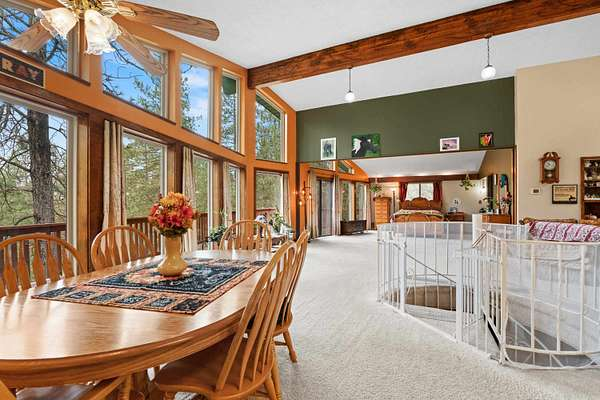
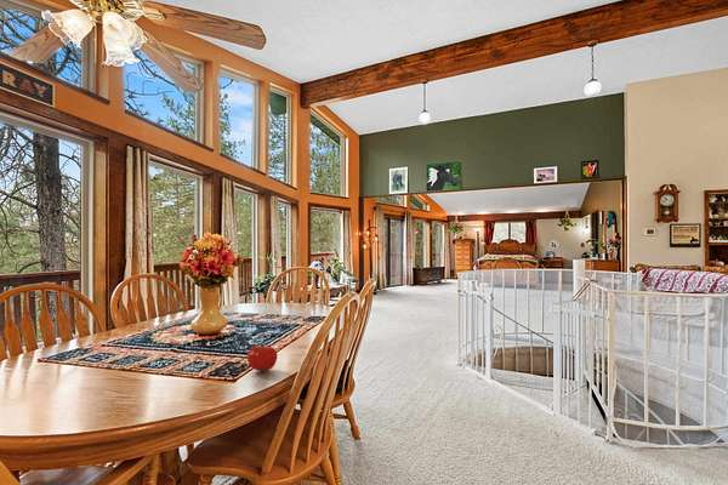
+ fruit (262, 356)
